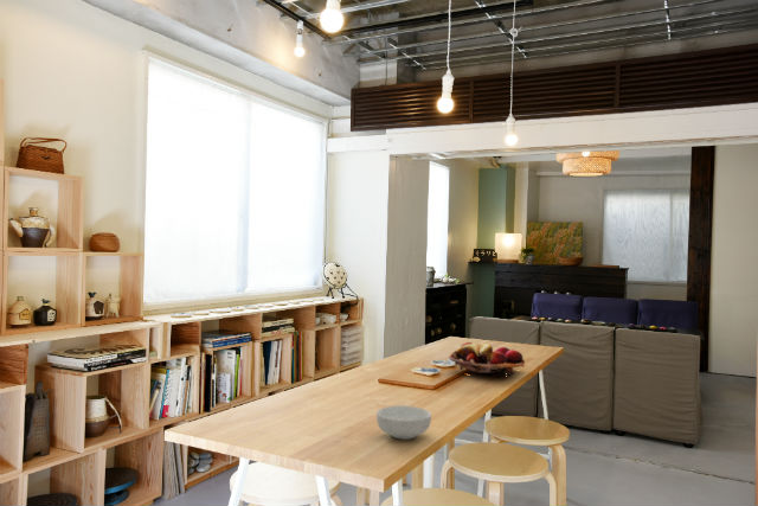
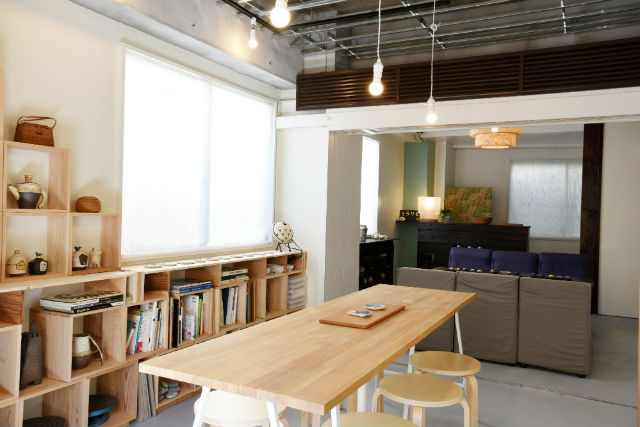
- cereal bowl (403, 423)
- fruit basket (486, 358)
